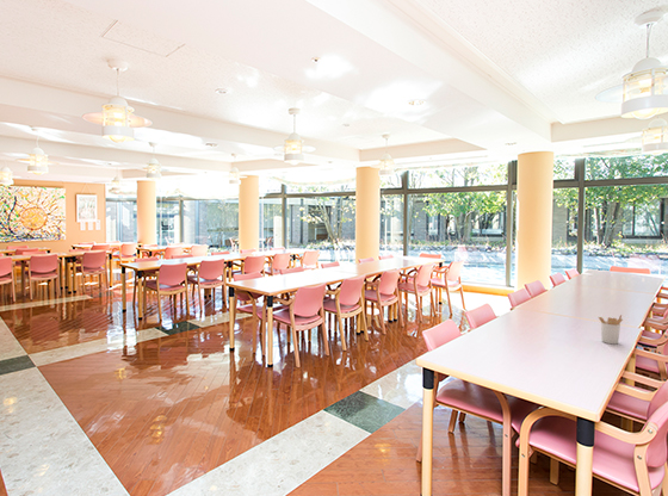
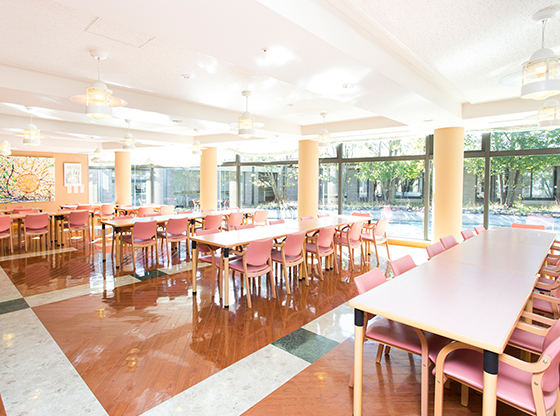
- utensil holder (611, 328)
